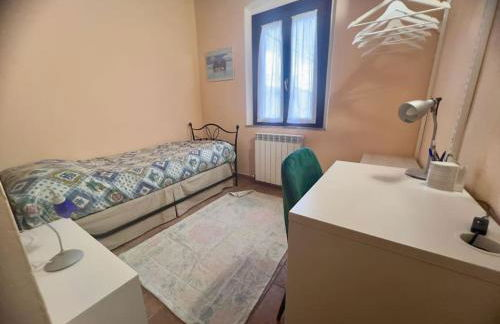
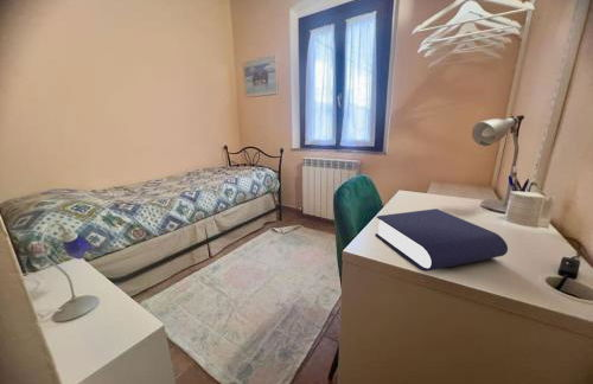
+ book (434, 236)
